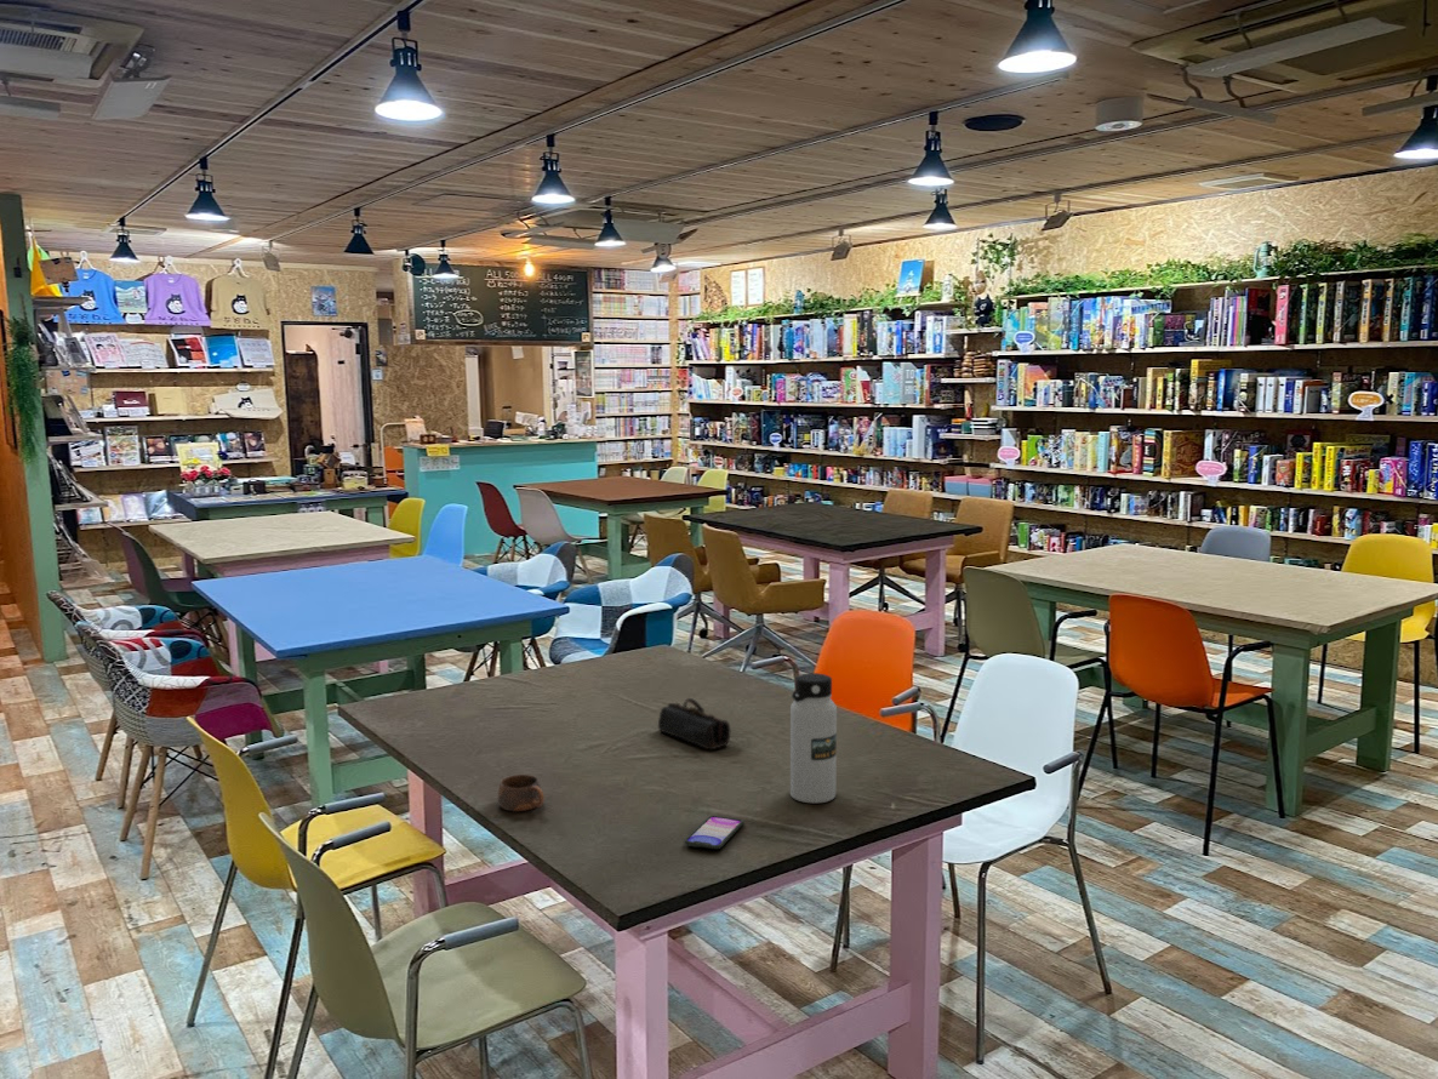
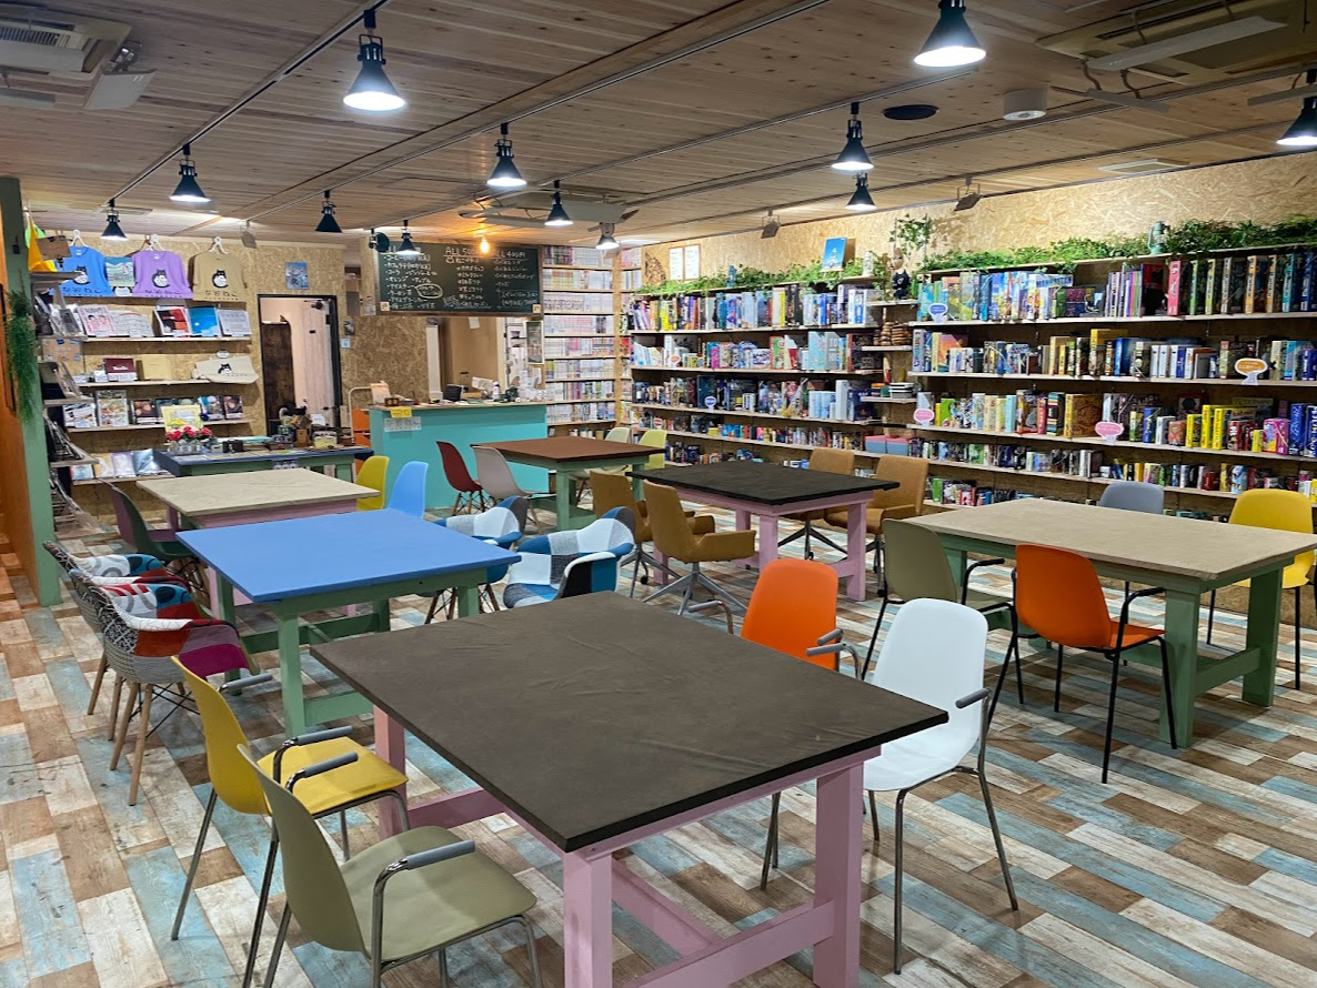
- pencil case (694, 718)
- smartphone (714, 830)
- cup (523, 794)
- water bottle (812, 736)
